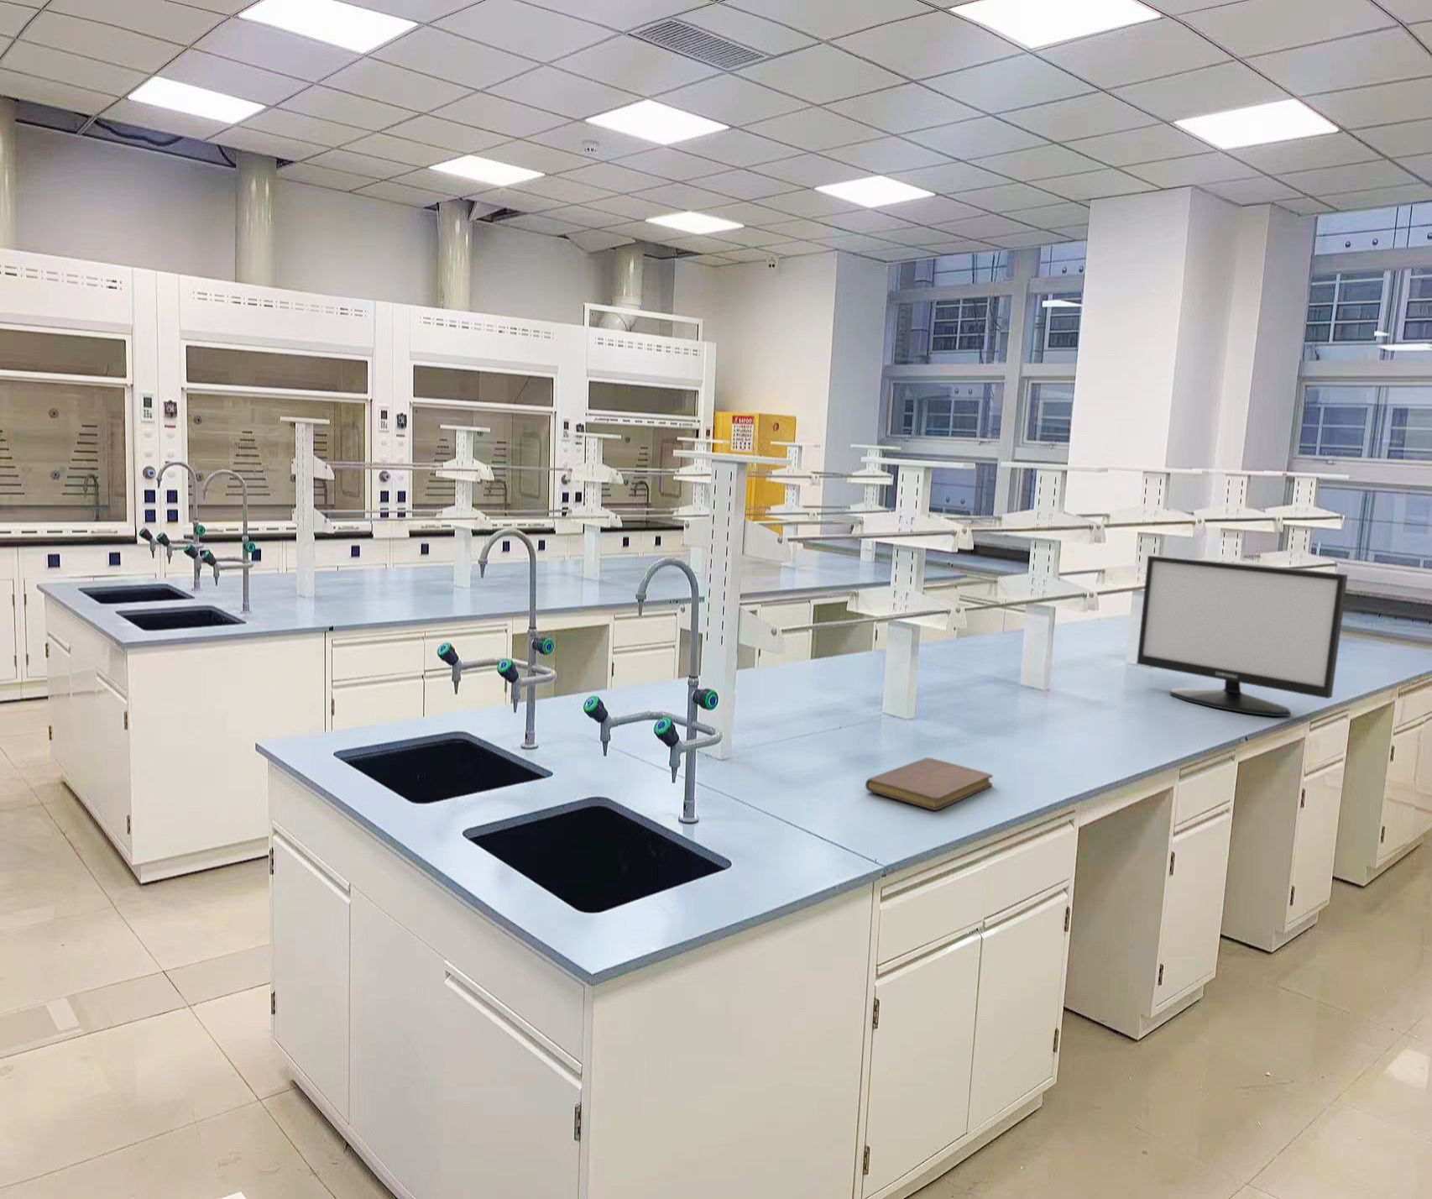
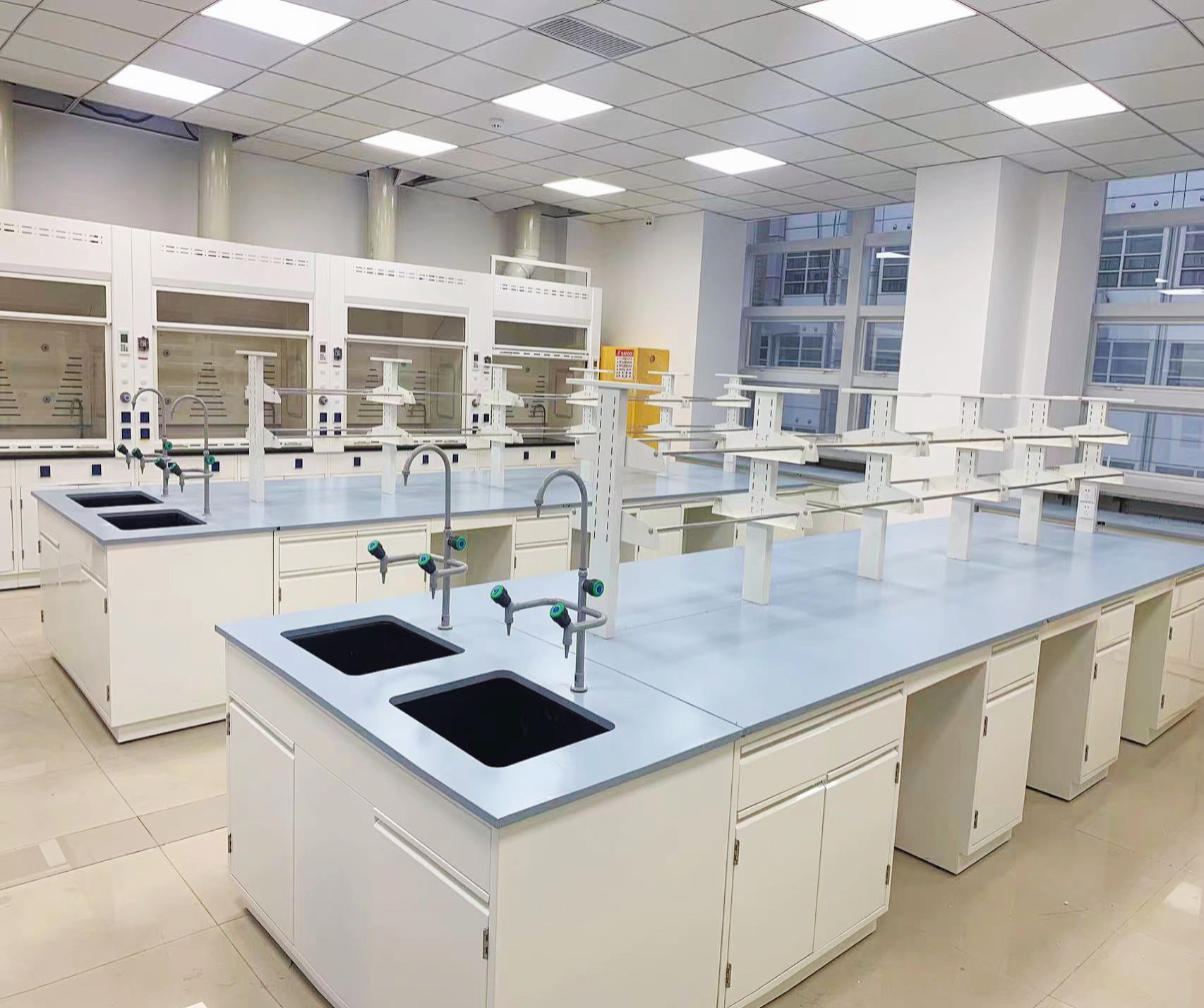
- monitor (1236, 634)
- notebook (930, 781)
